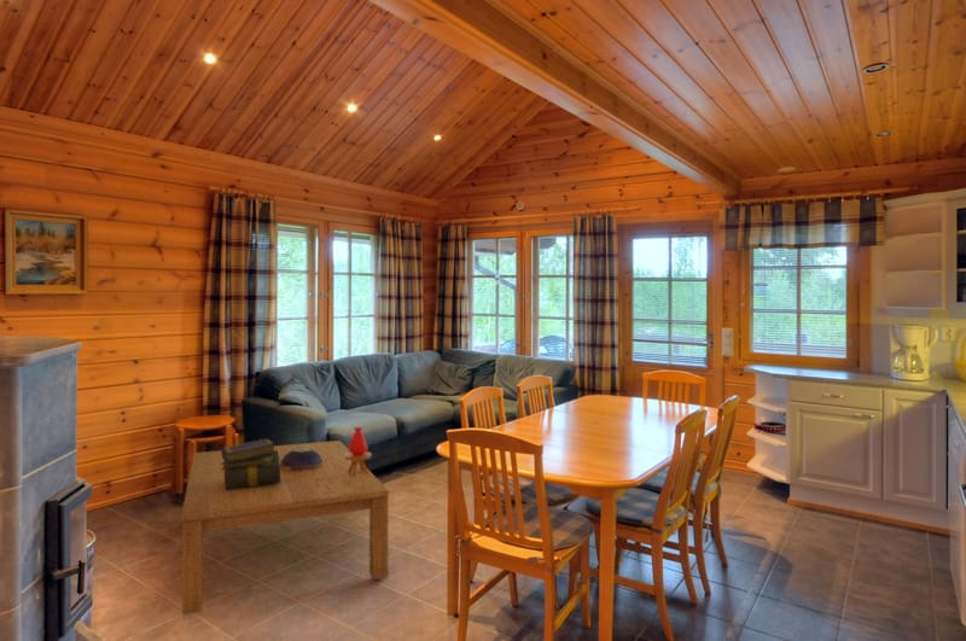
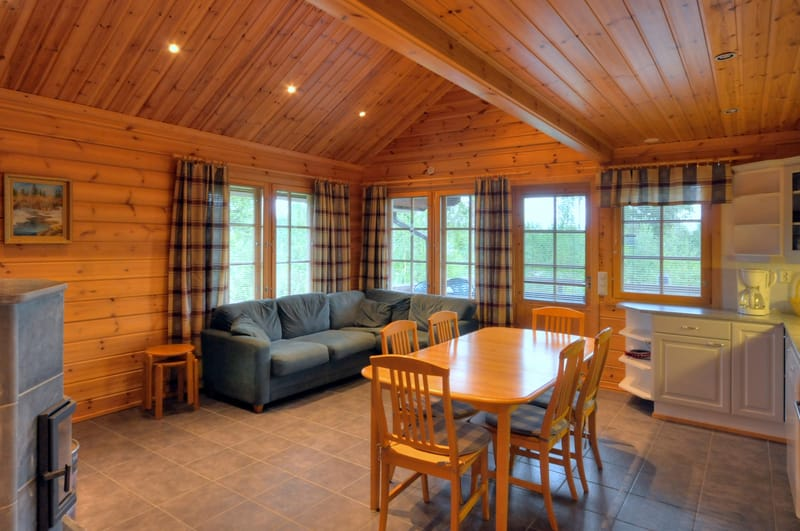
- coffee table (279, 507)
- stack of books (250, 462)
- vase (357, 449)
- decorative bowl (301, 456)
